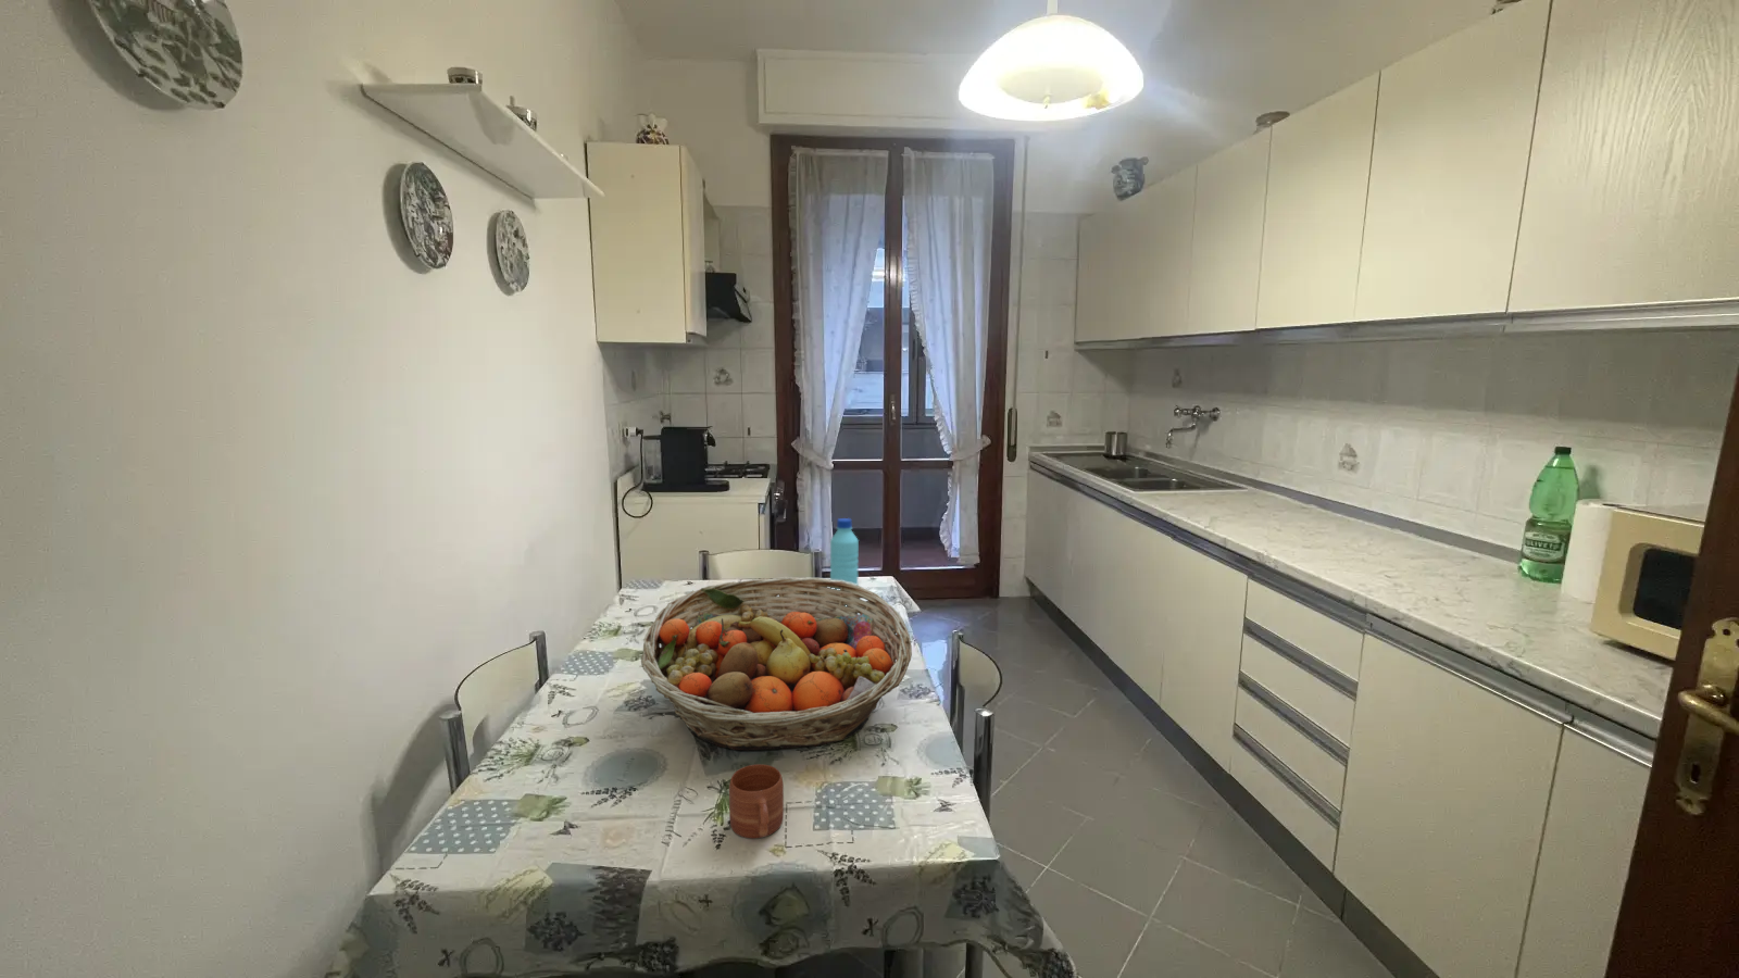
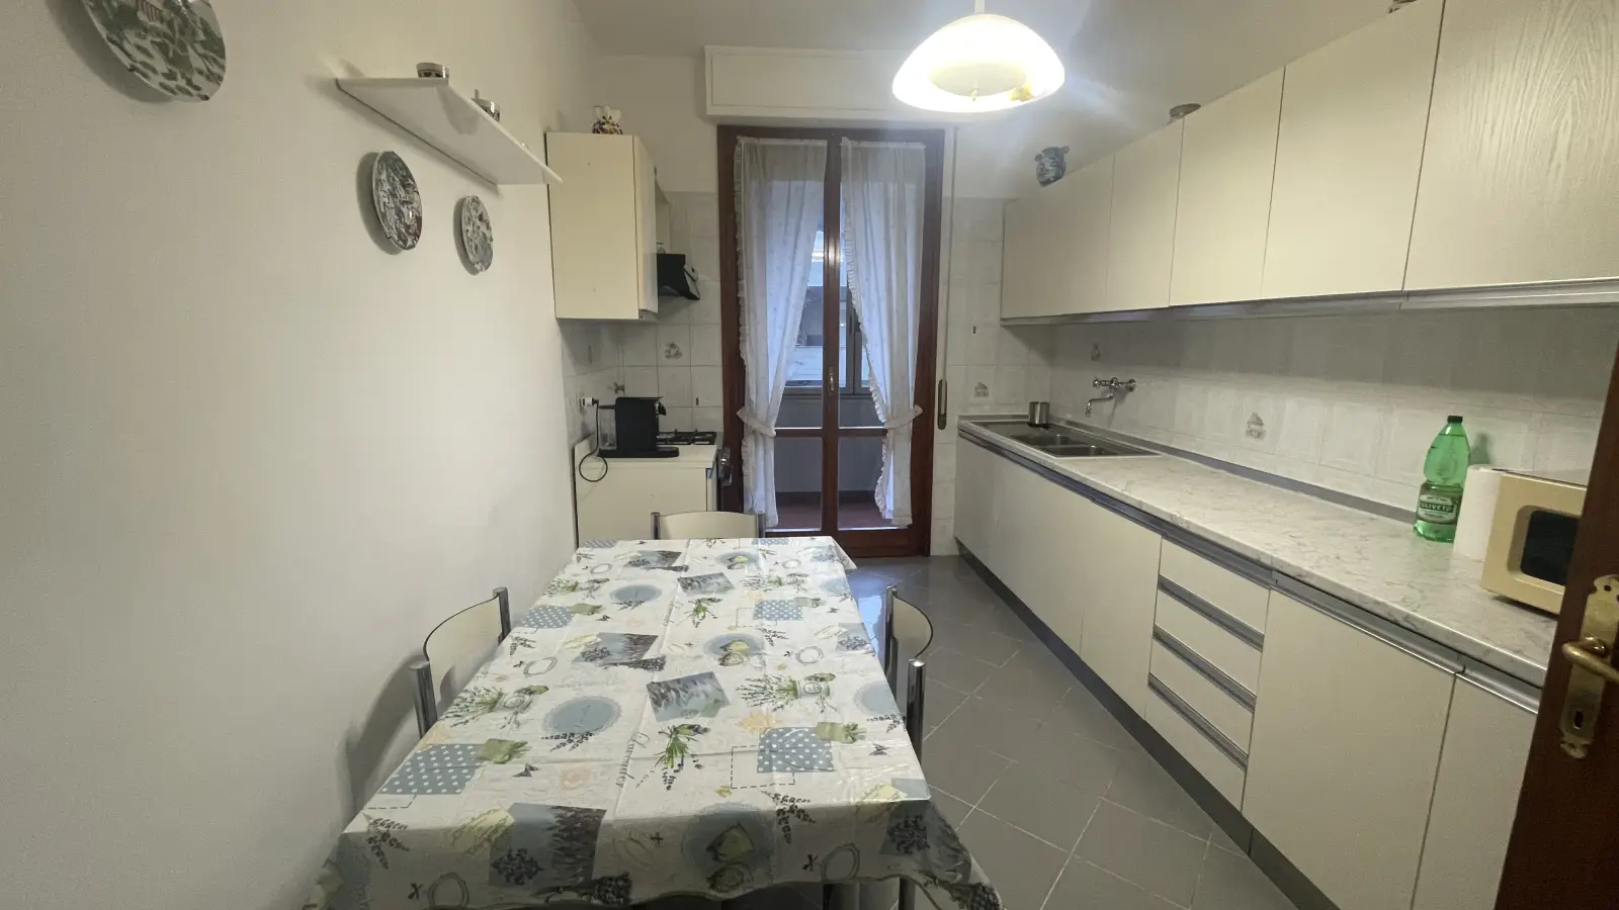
- water bottle (843, 565)
- mug (756, 808)
- fruit basket (779, 657)
